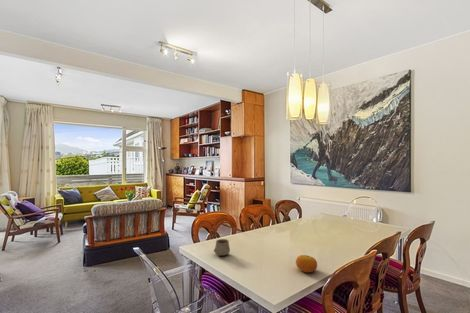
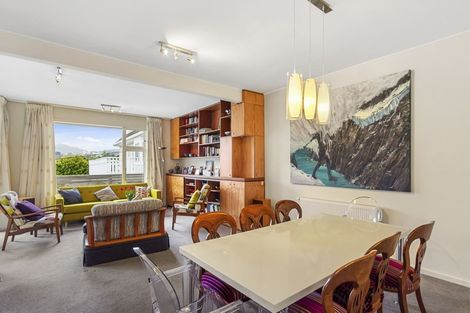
- fruit (306, 262)
- cup (222, 247)
